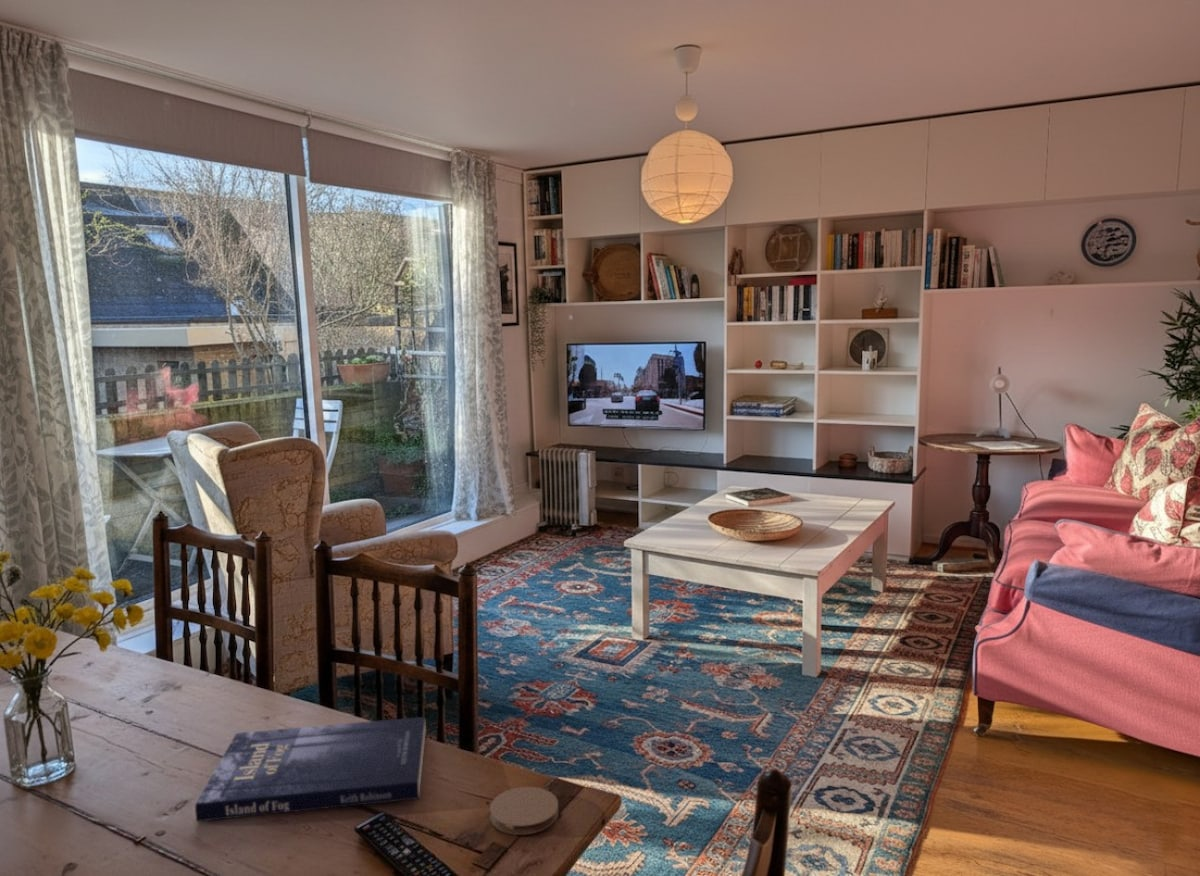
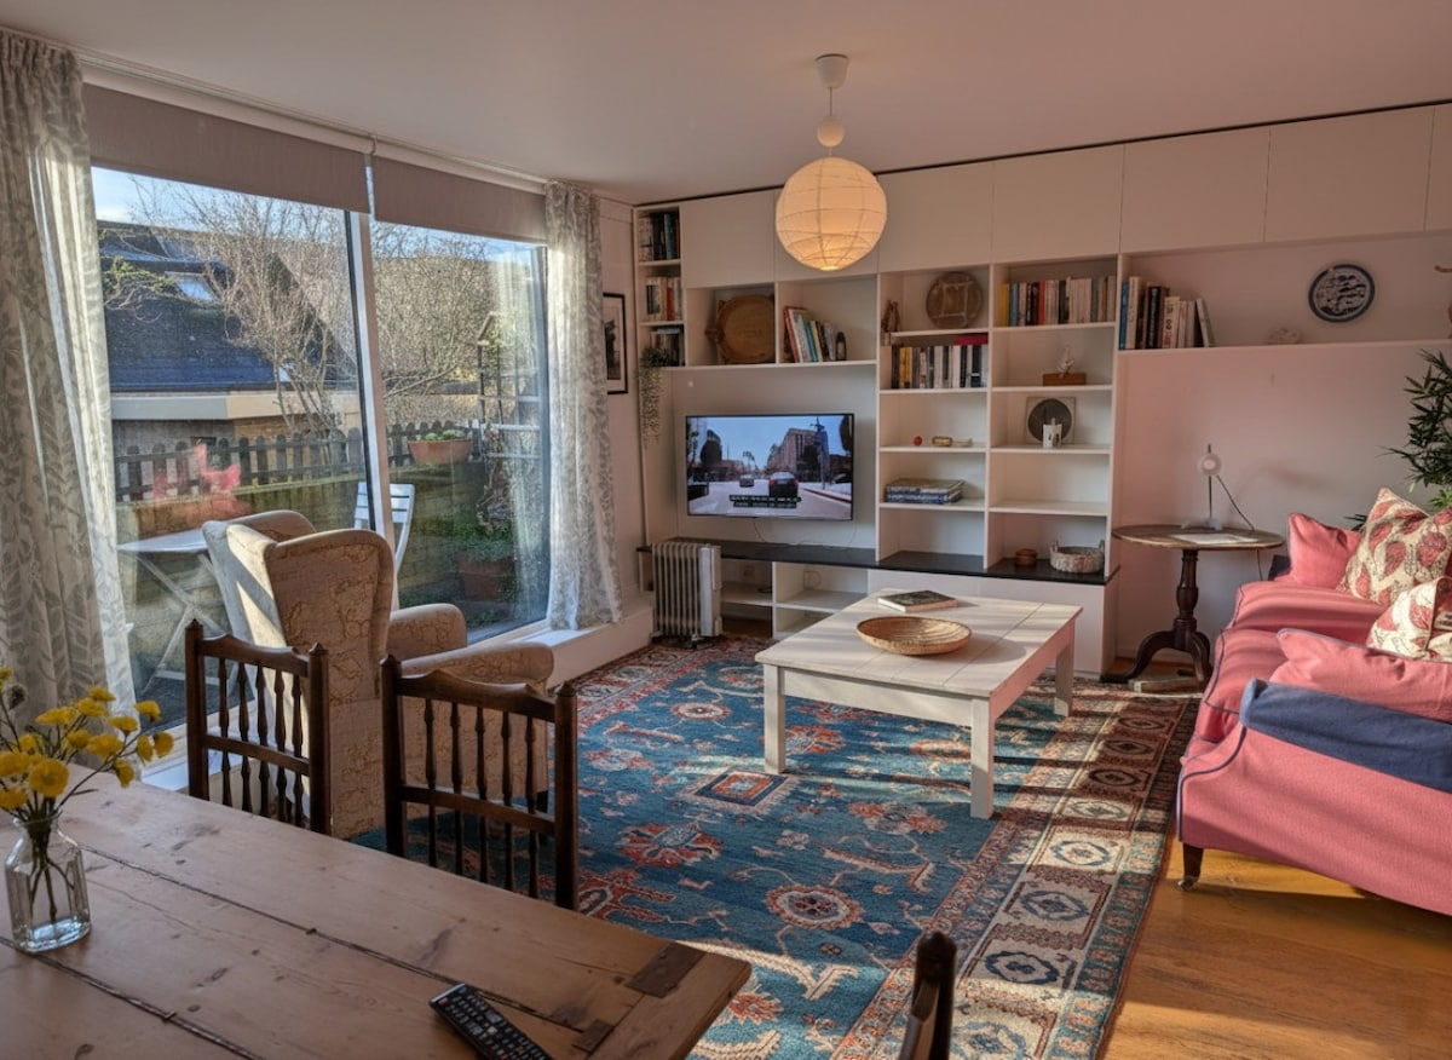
- book (321, 764)
- coaster (524, 809)
